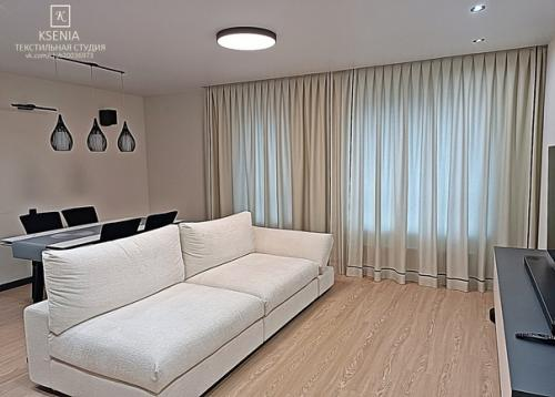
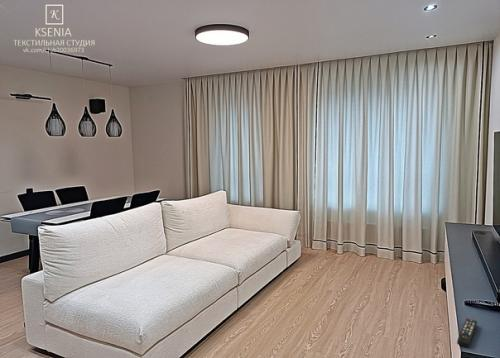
+ remote control (467, 331)
